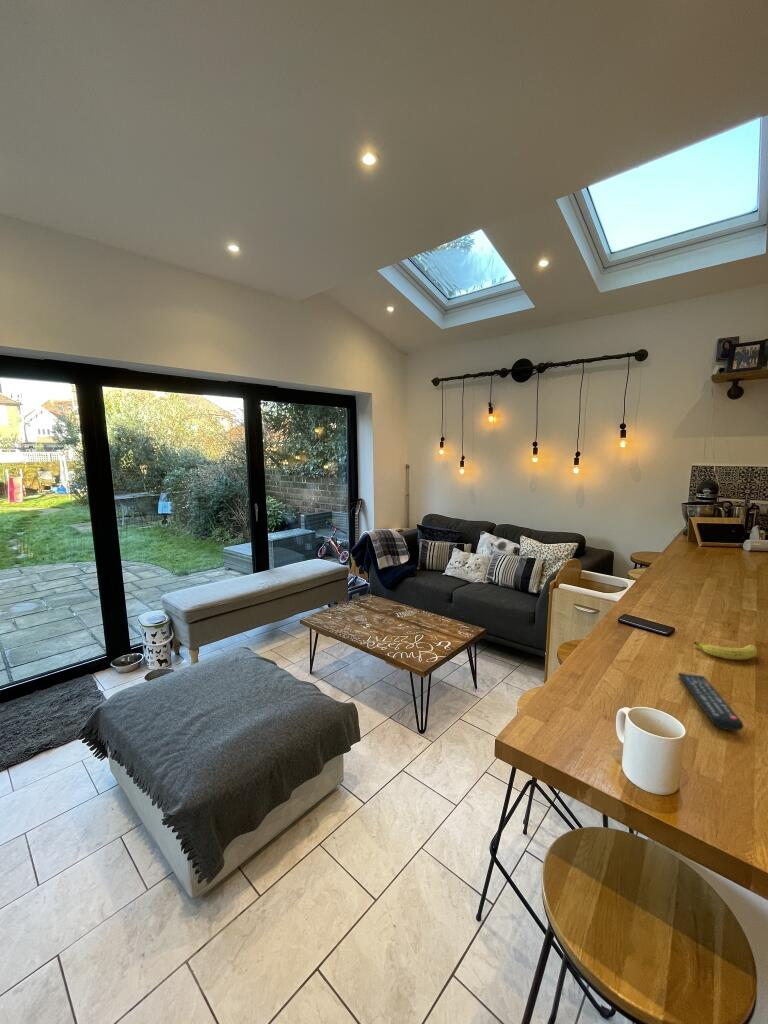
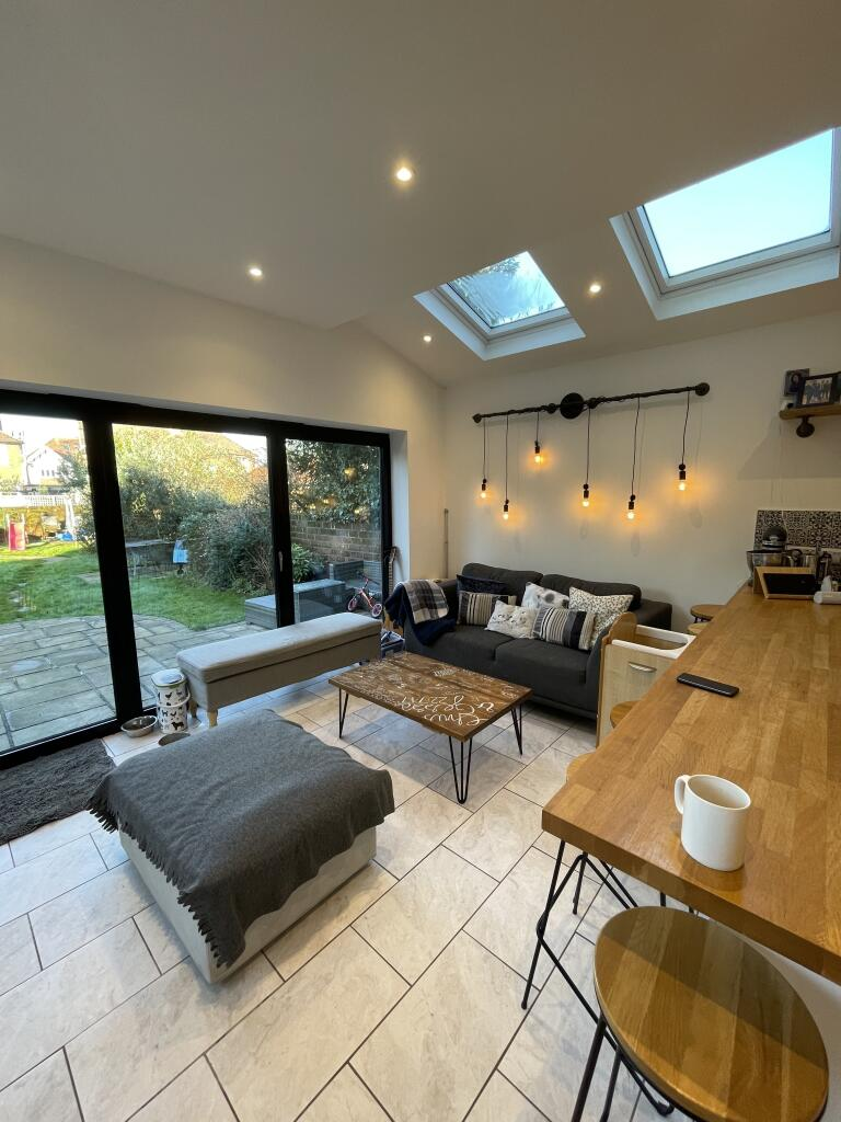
- fruit (723, 647)
- remote control (706, 698)
